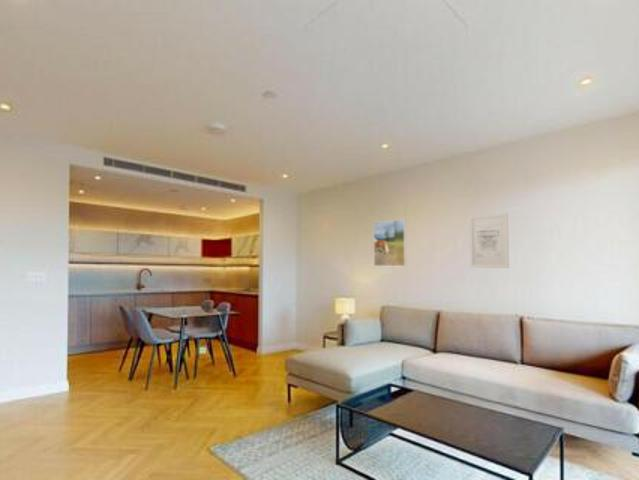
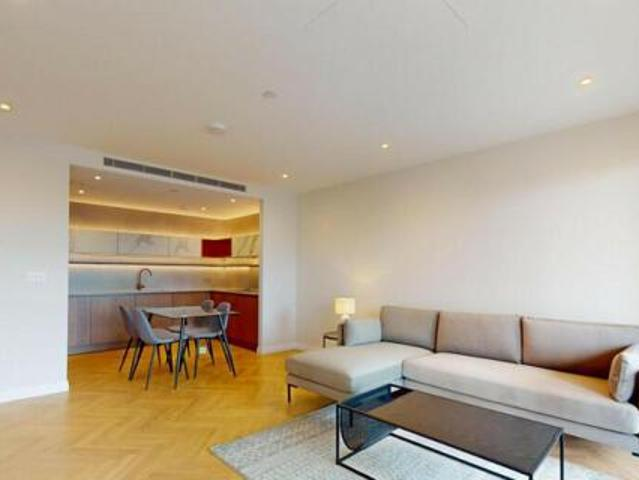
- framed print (389, 243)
- wall art (488, 241)
